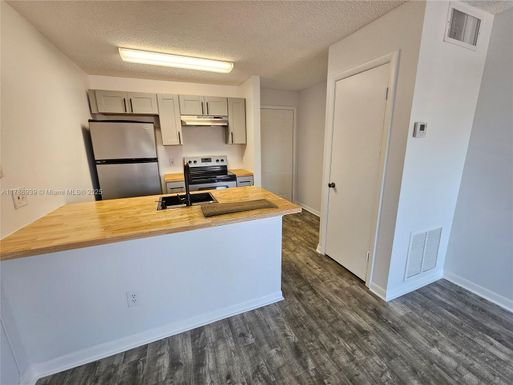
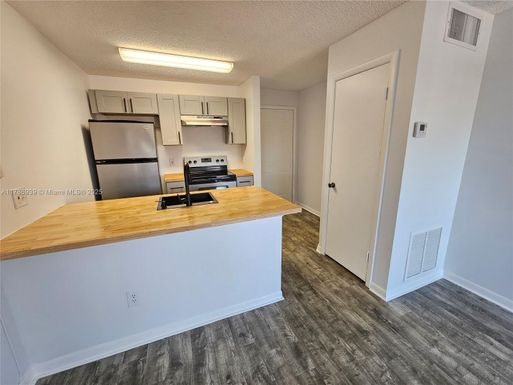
- cutting board (238, 206)
